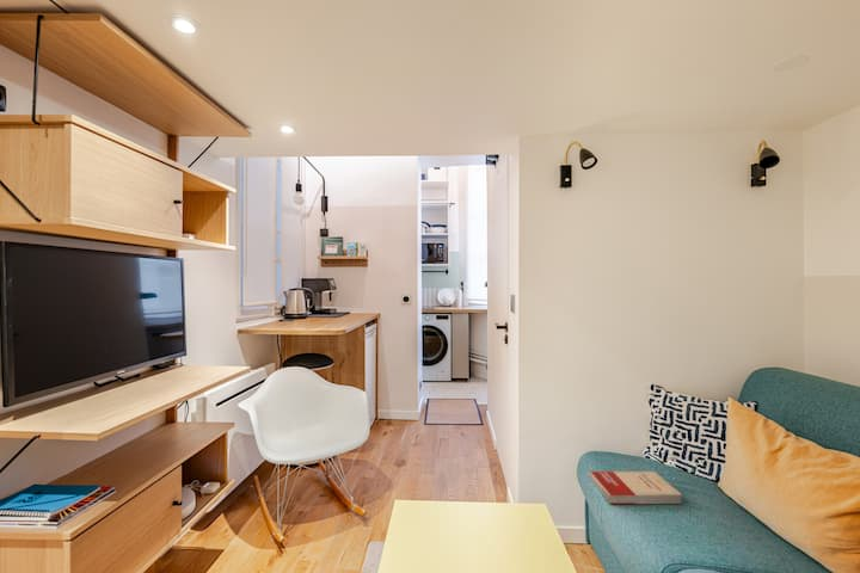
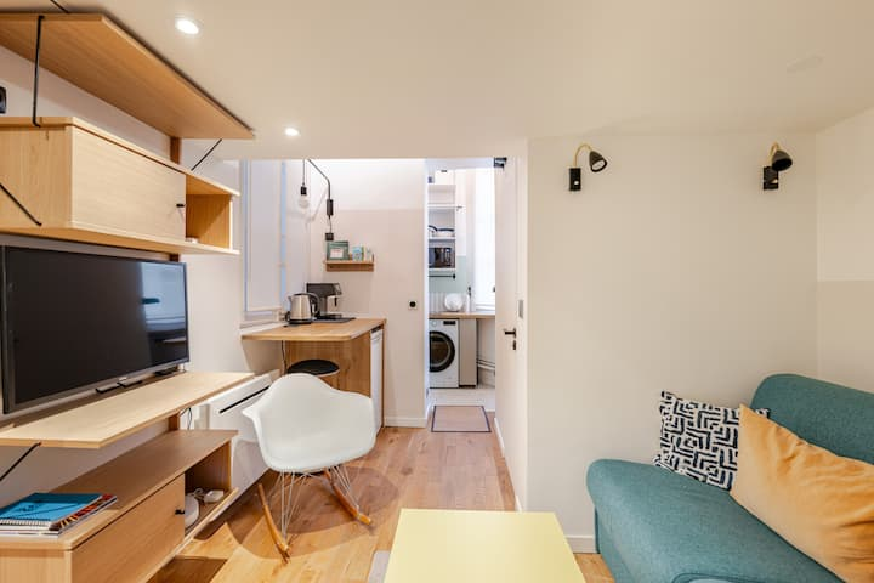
- book (632, 486)
